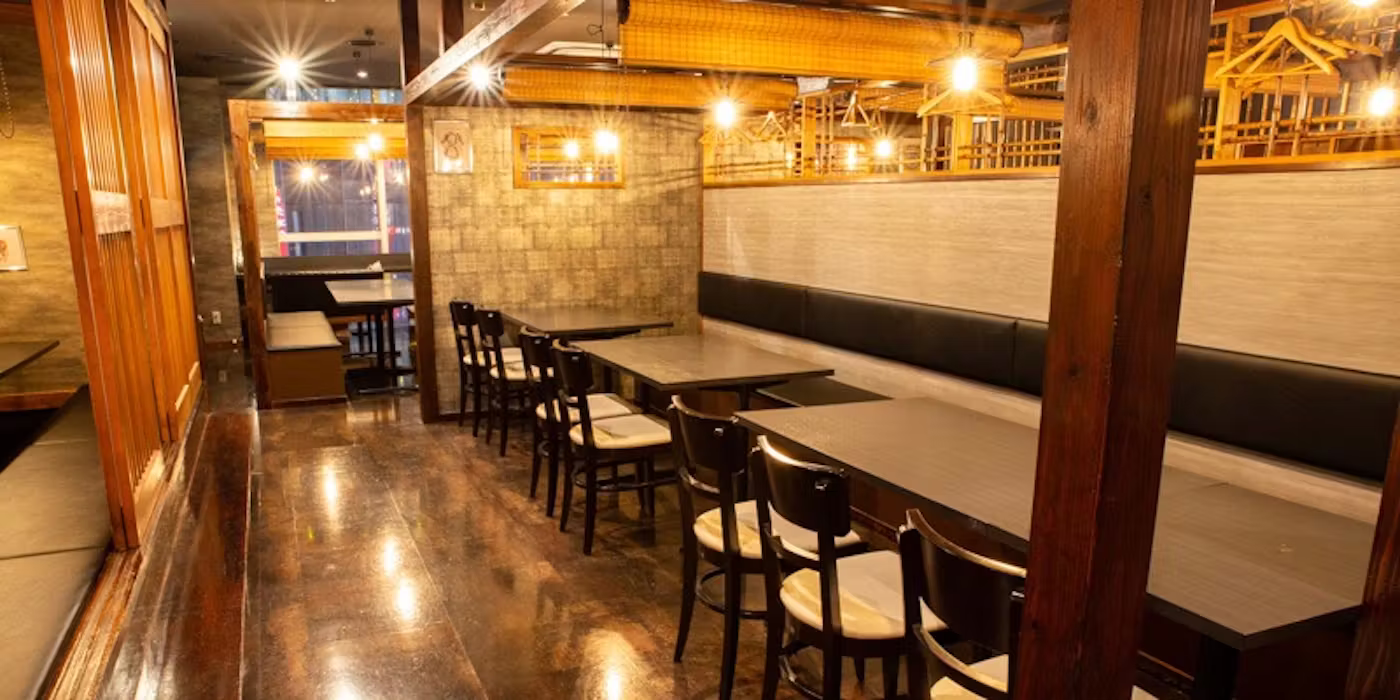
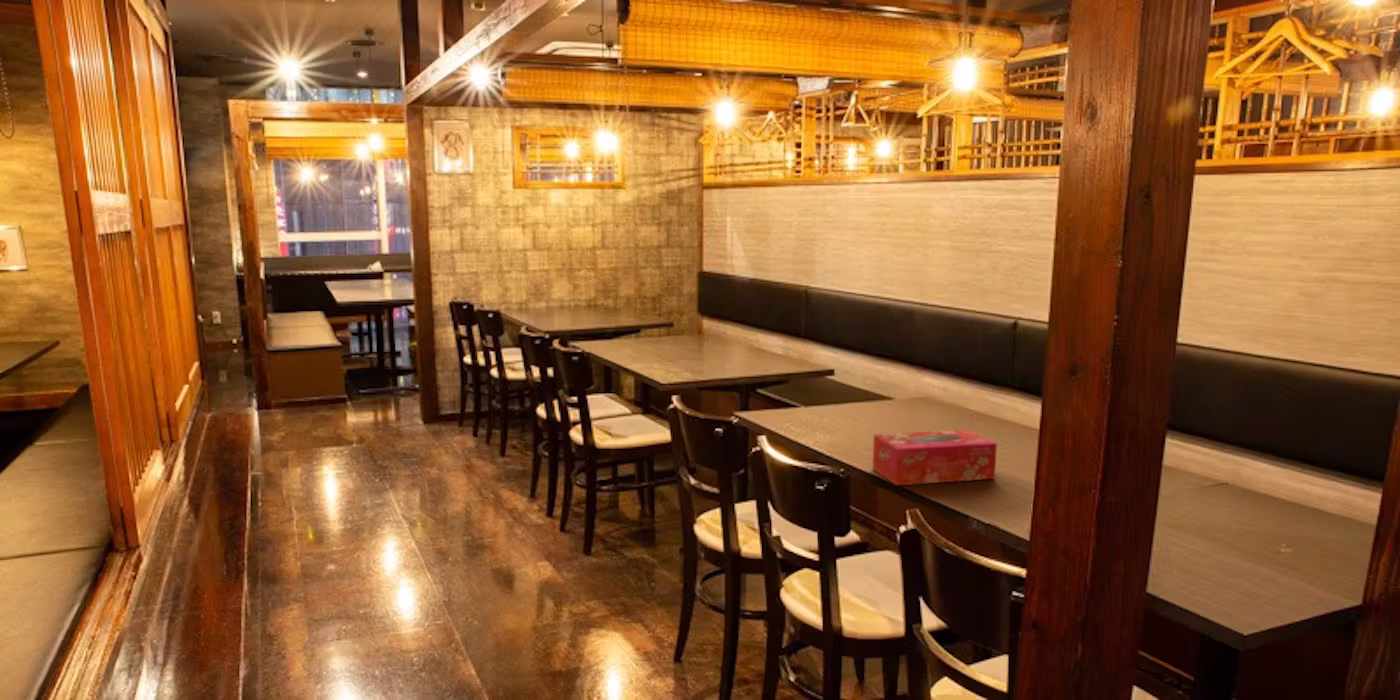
+ tissue box (933, 456)
